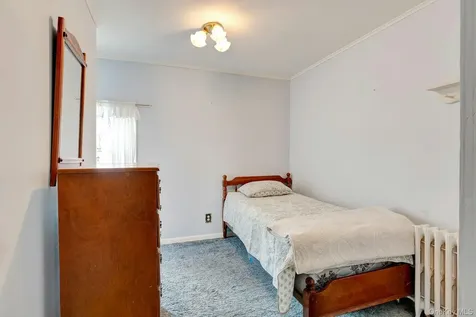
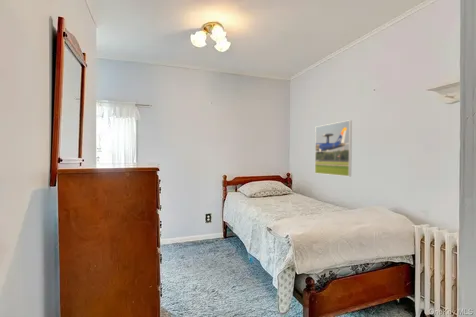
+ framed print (331, 149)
